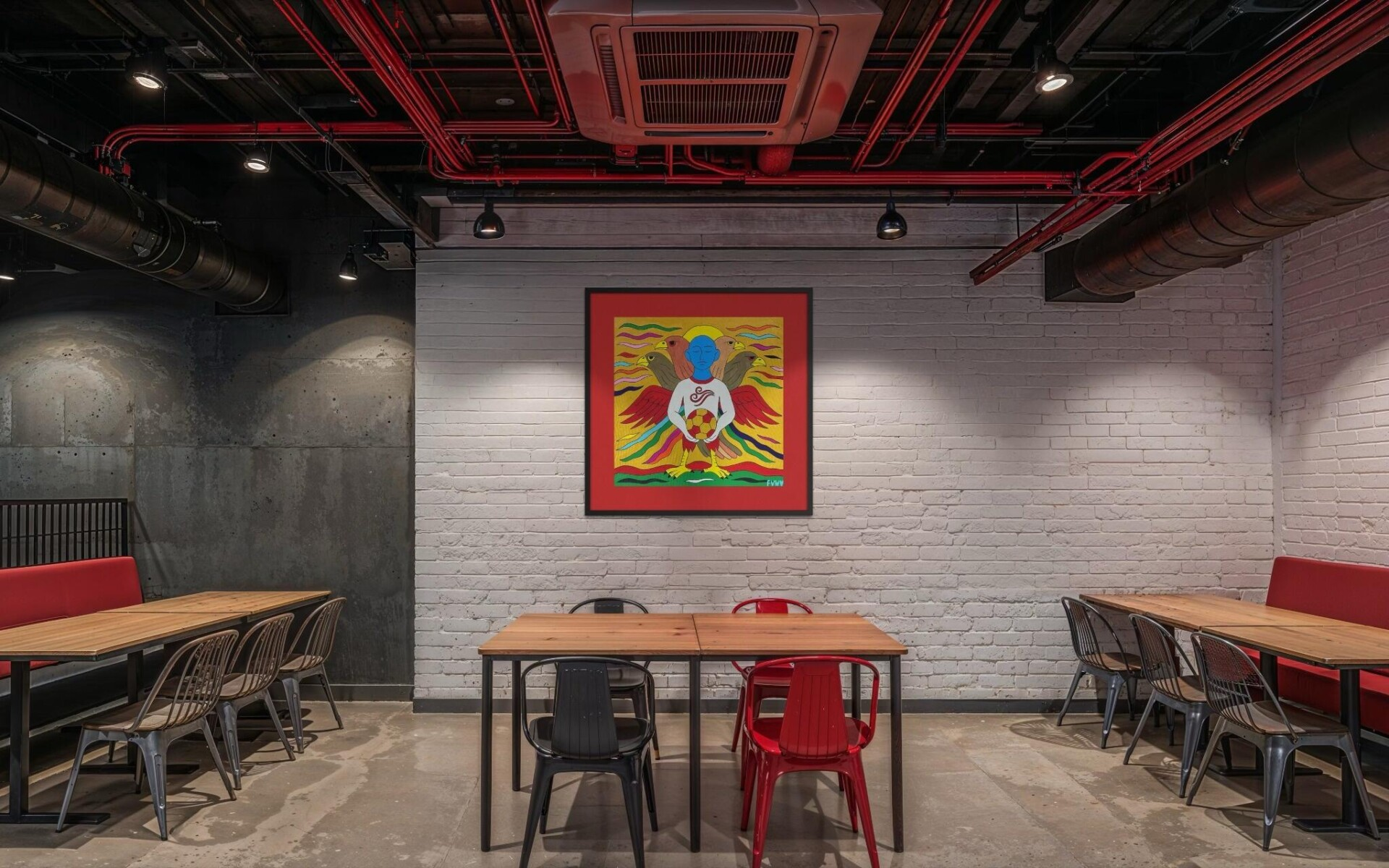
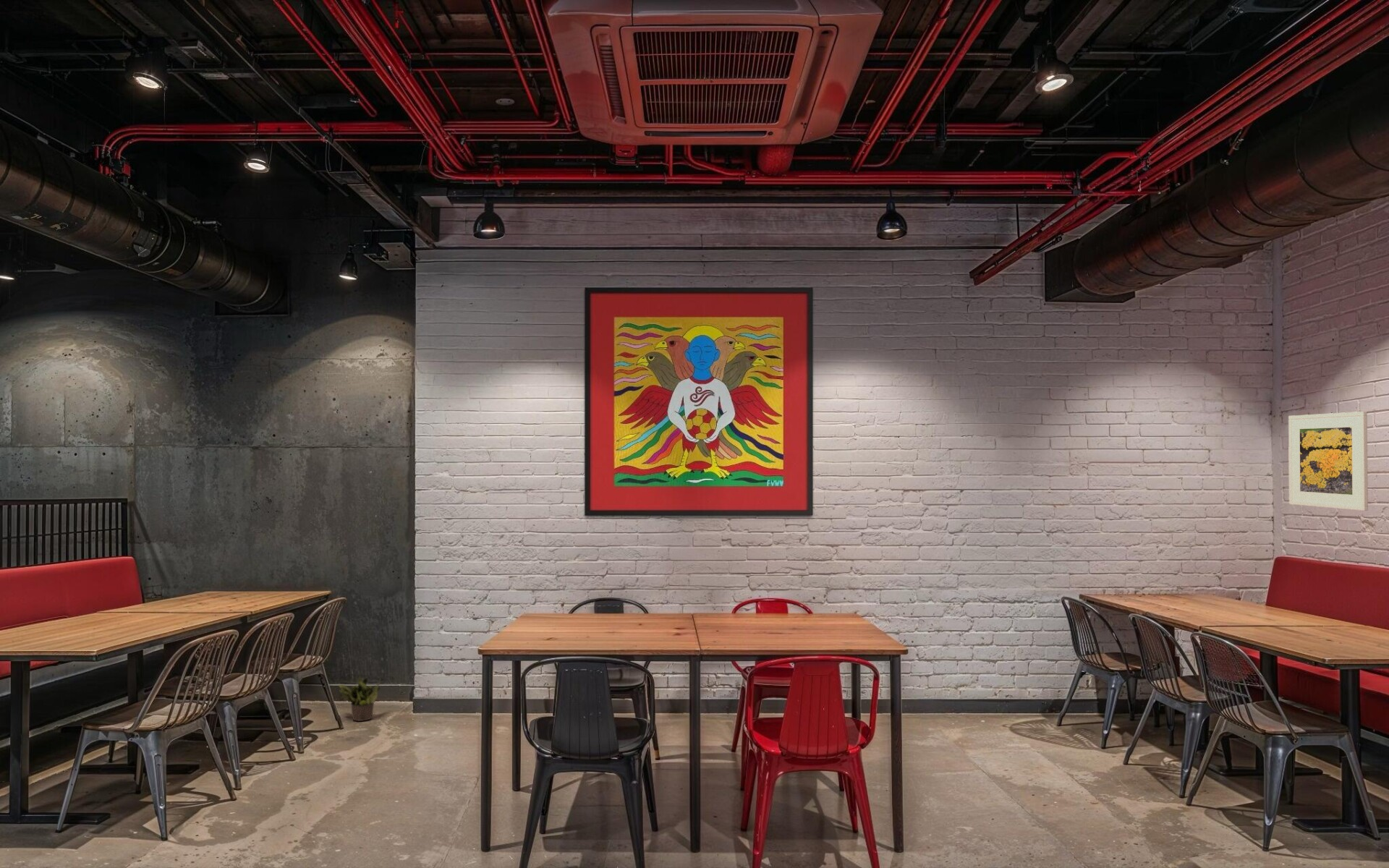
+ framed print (1325, 460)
+ potted plant (358, 696)
